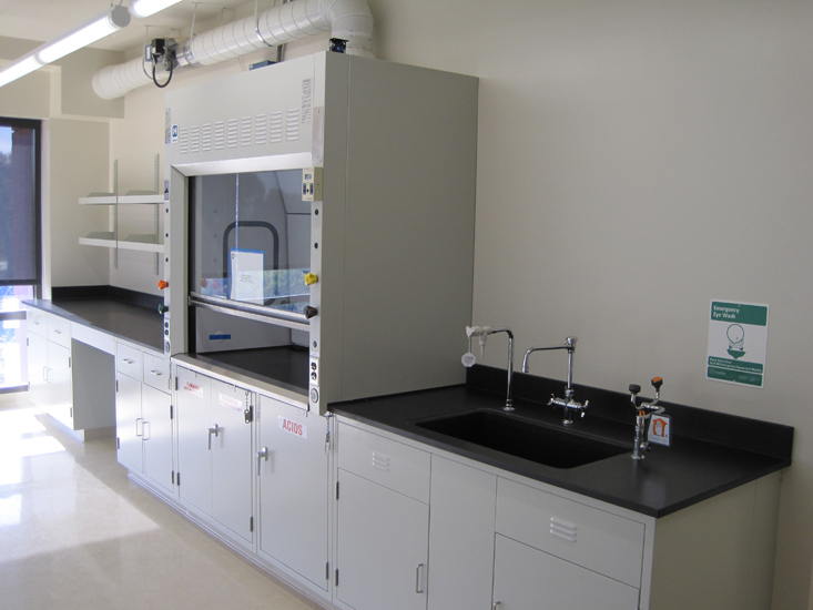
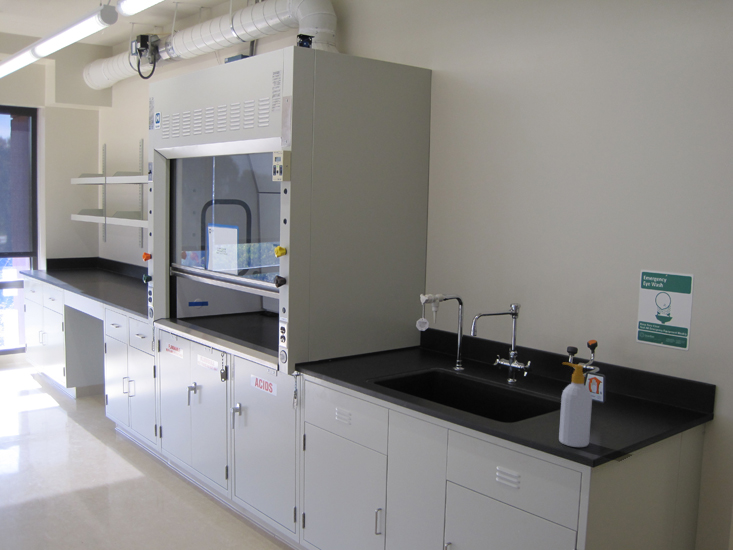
+ soap bottle (575, 403)
